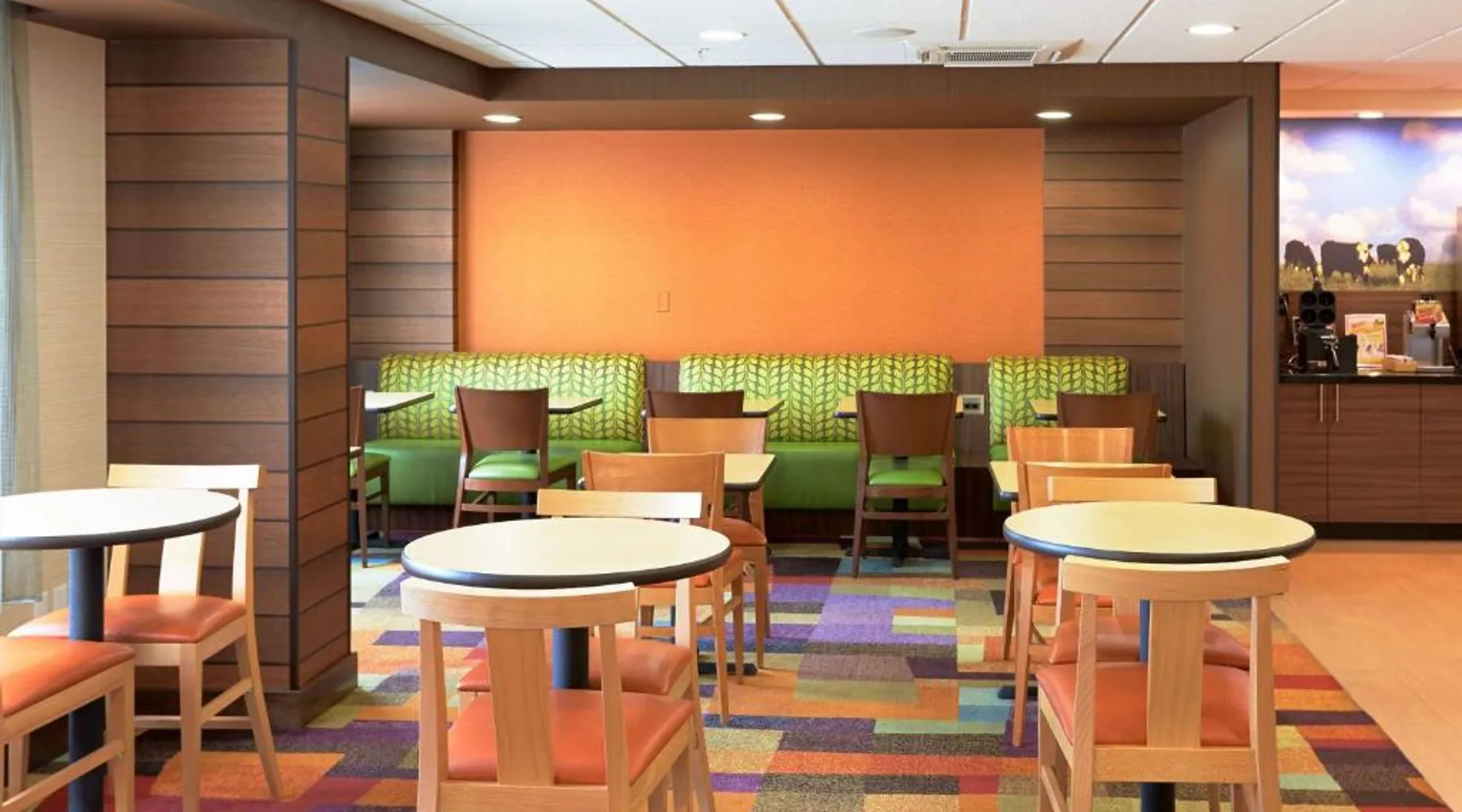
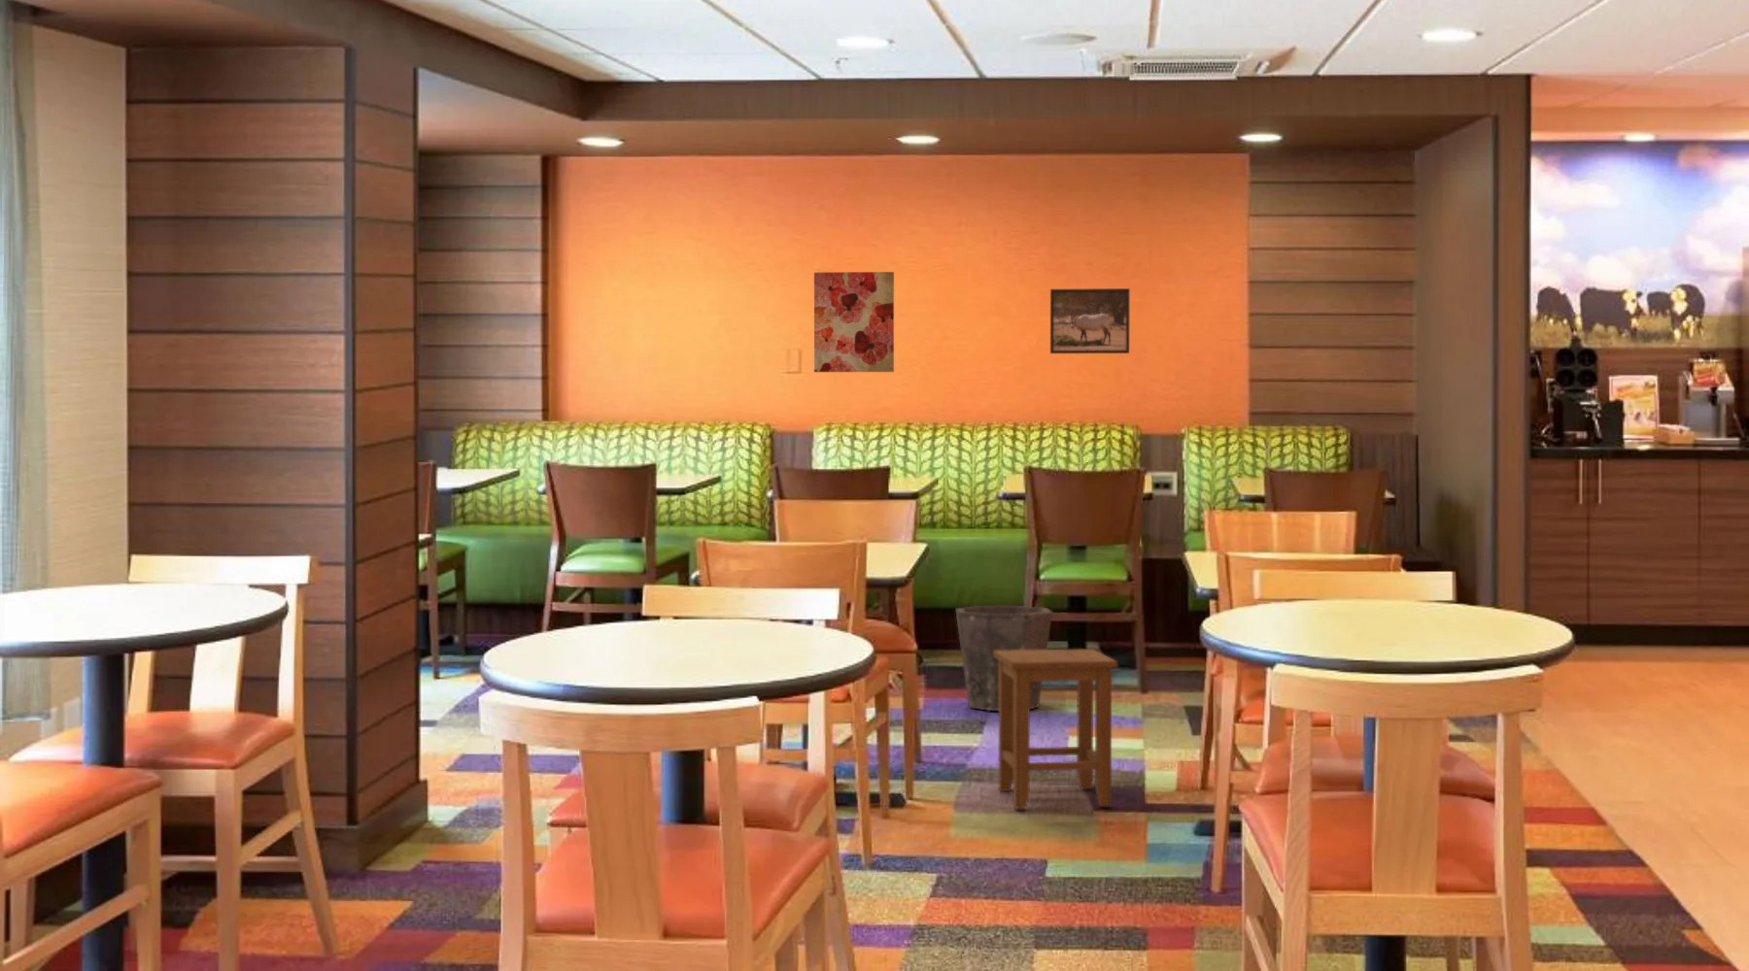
+ waste bin (998, 659)
+ stool (1053, 747)
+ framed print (1090, 320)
+ wall art (853, 322)
